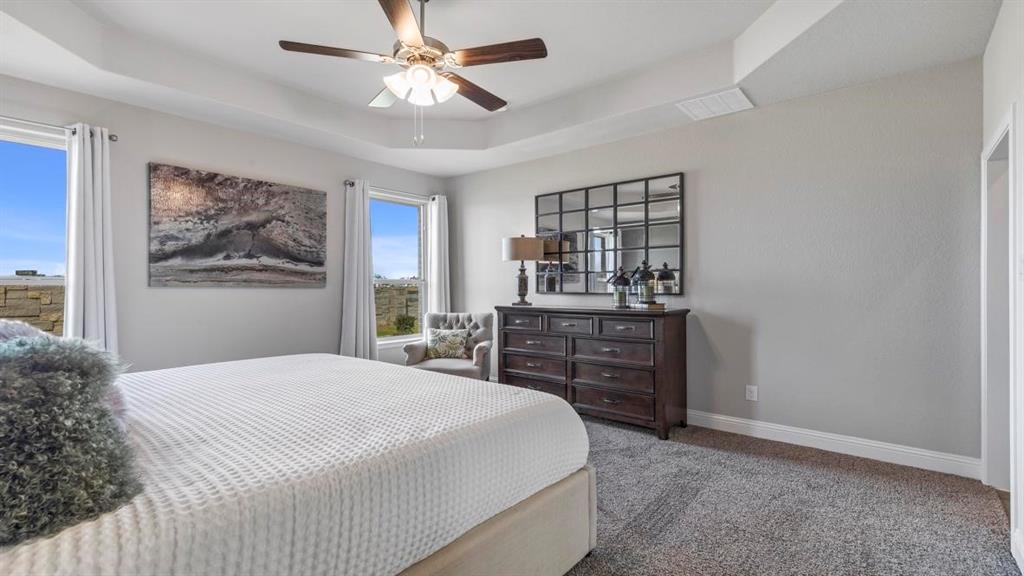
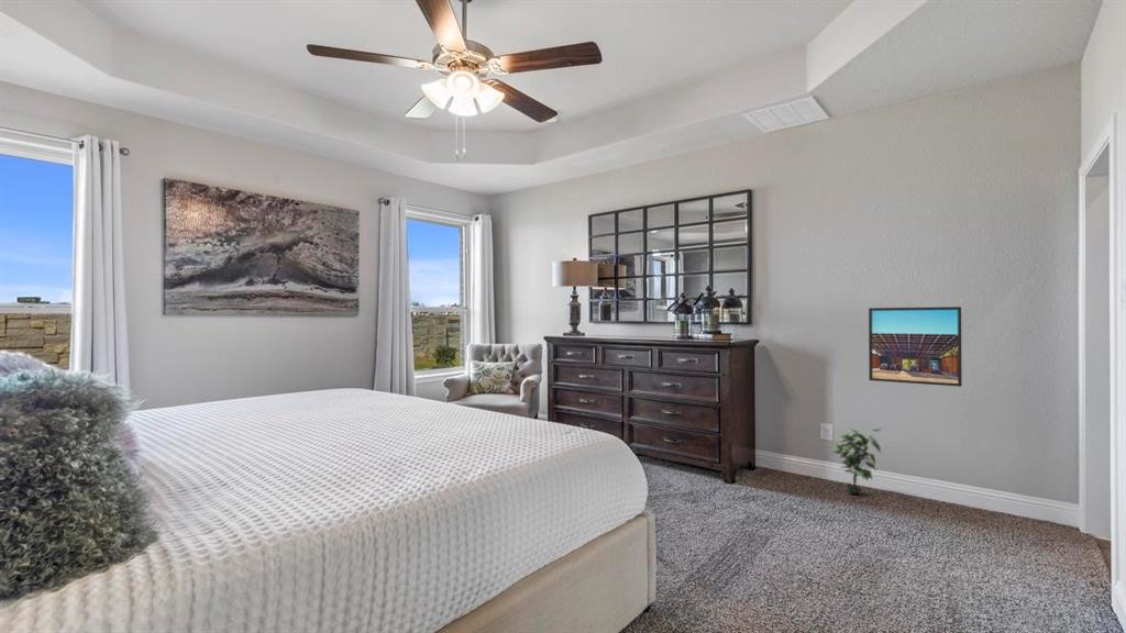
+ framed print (913, 345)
+ potted plant (855, 458)
